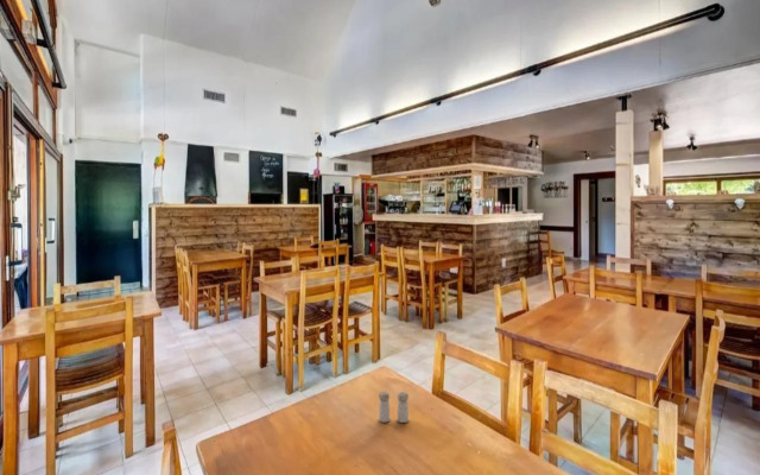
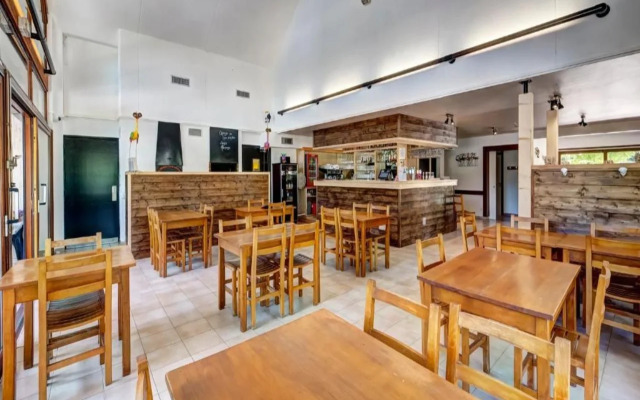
- salt and pepper shaker (388, 406)
